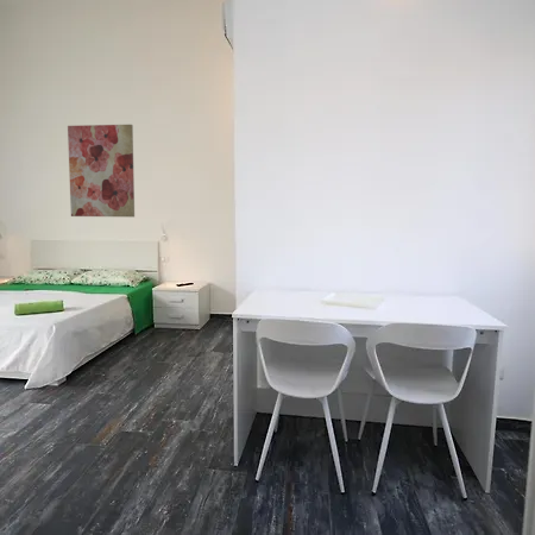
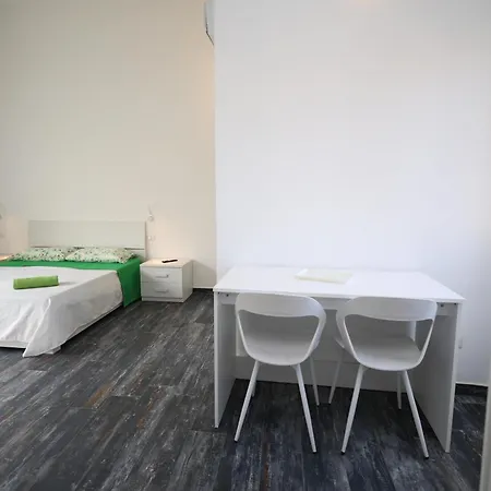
- wall art (101, 171)
